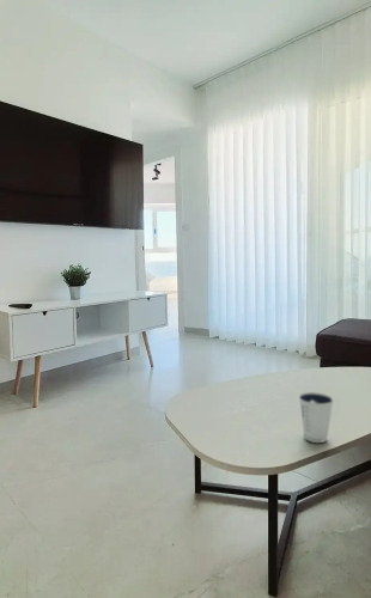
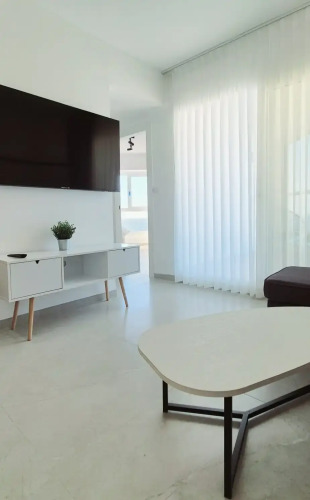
- dixie cup (315, 417)
